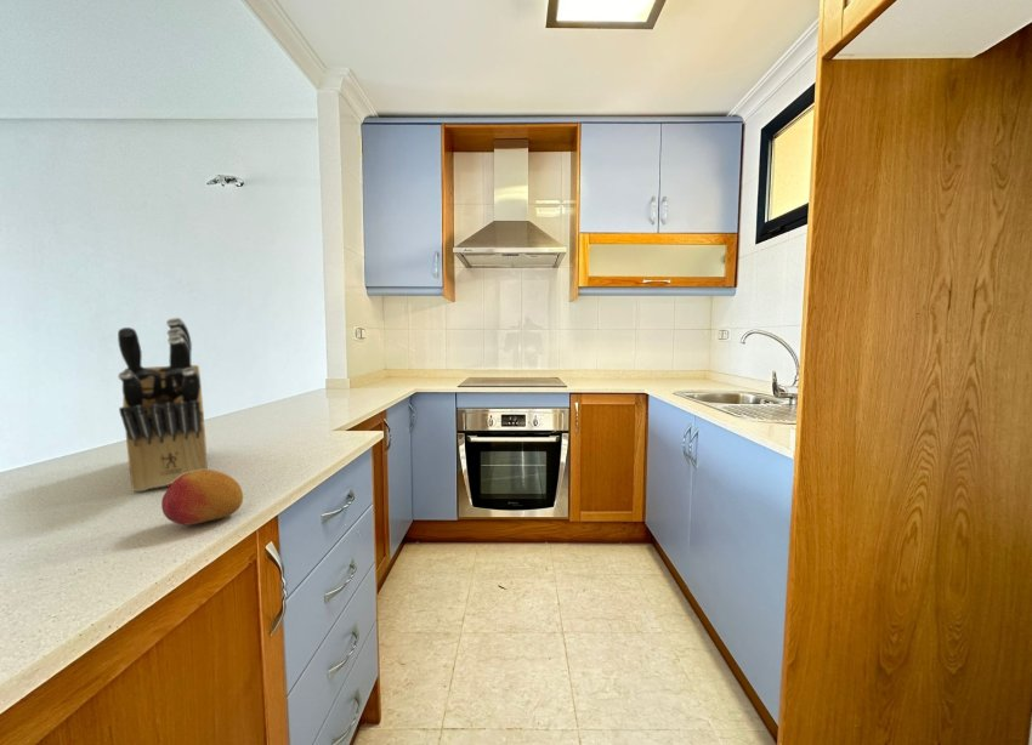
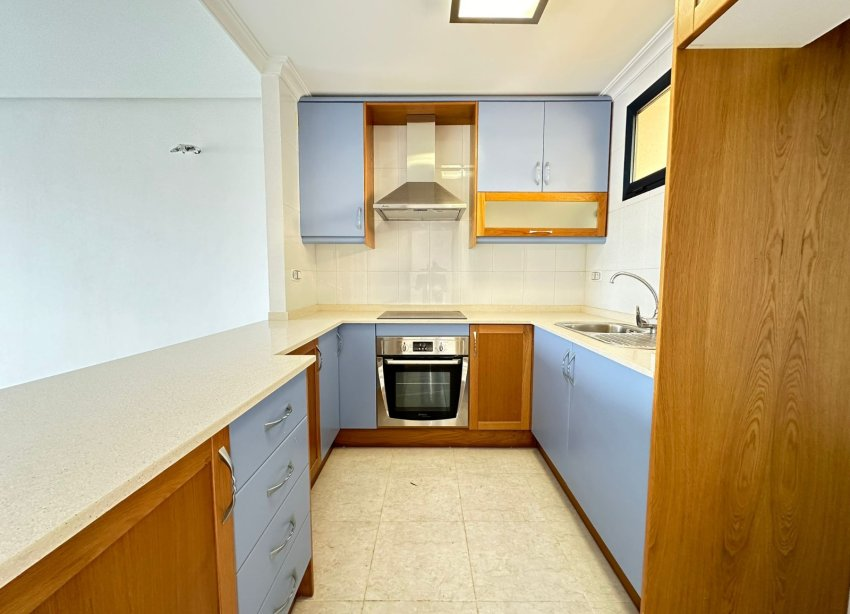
- knife block (166, 398)
- fruit (204, 495)
